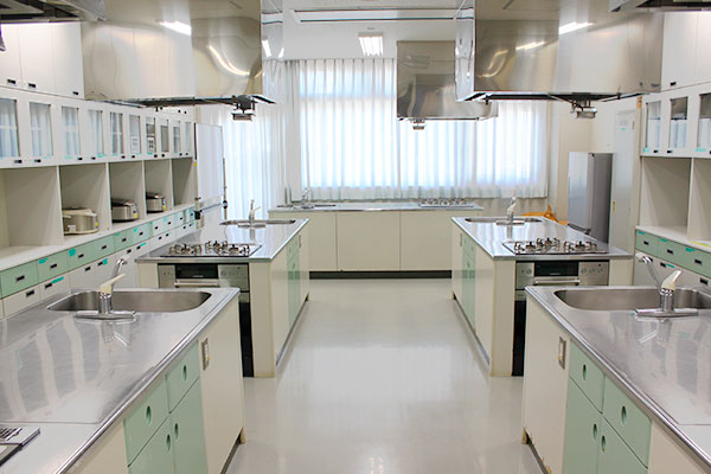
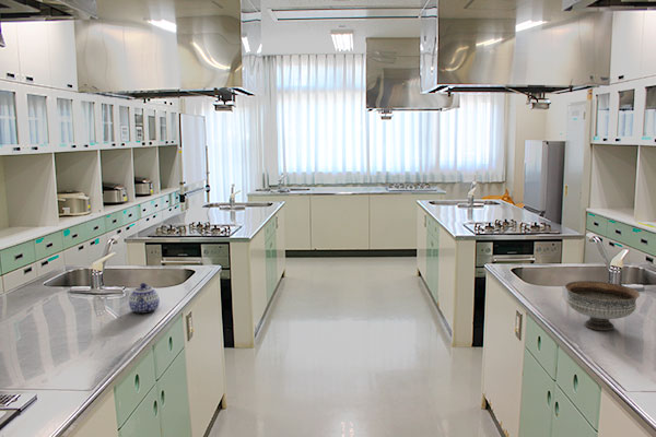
+ bowl (600, 307)
+ teapot (143, 296)
